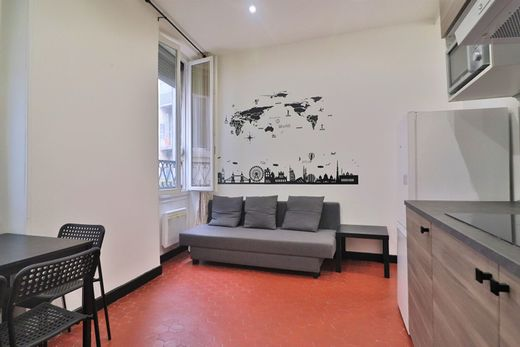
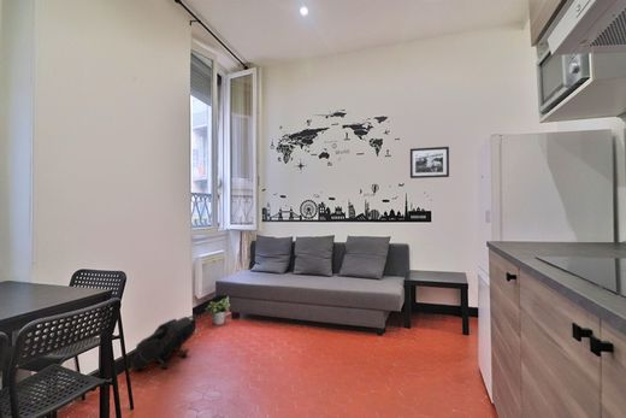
+ potted plant (218, 311)
+ picture frame (429, 163)
+ backpack (170, 337)
